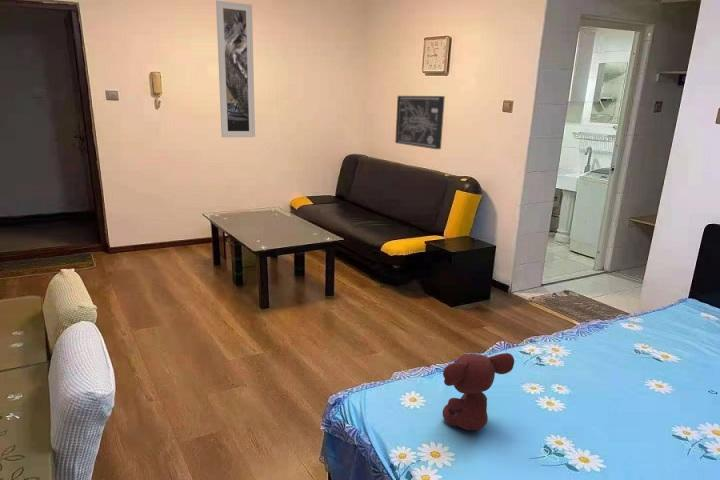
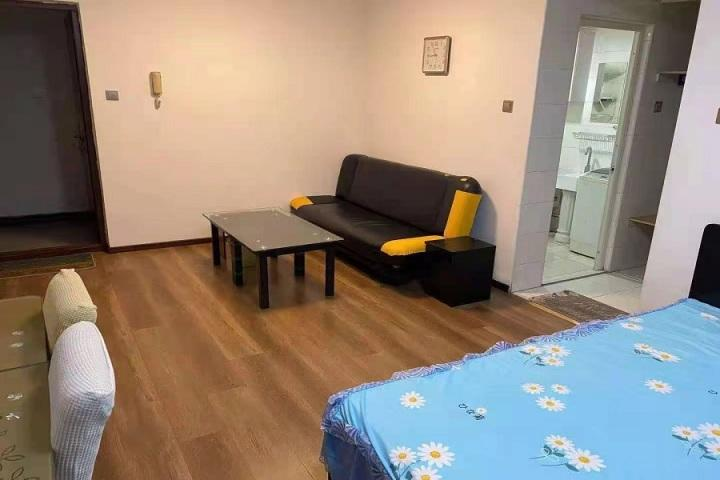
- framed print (236, 72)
- teddy bear (469, 388)
- wall art (418, 121)
